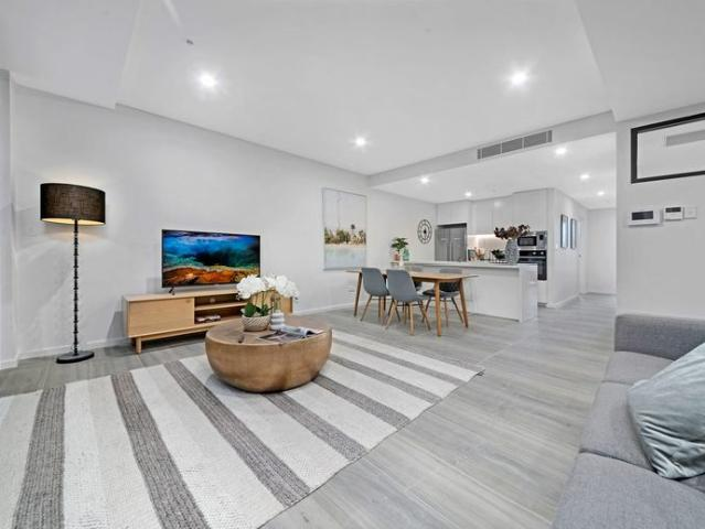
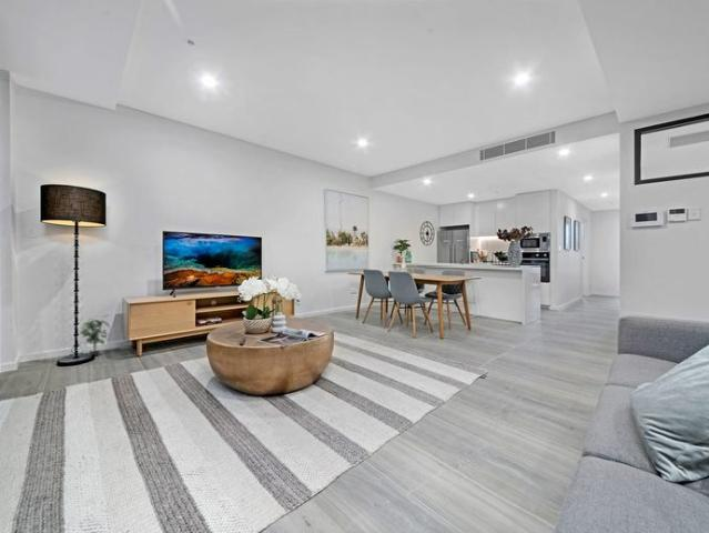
+ potted plant (94, 335)
